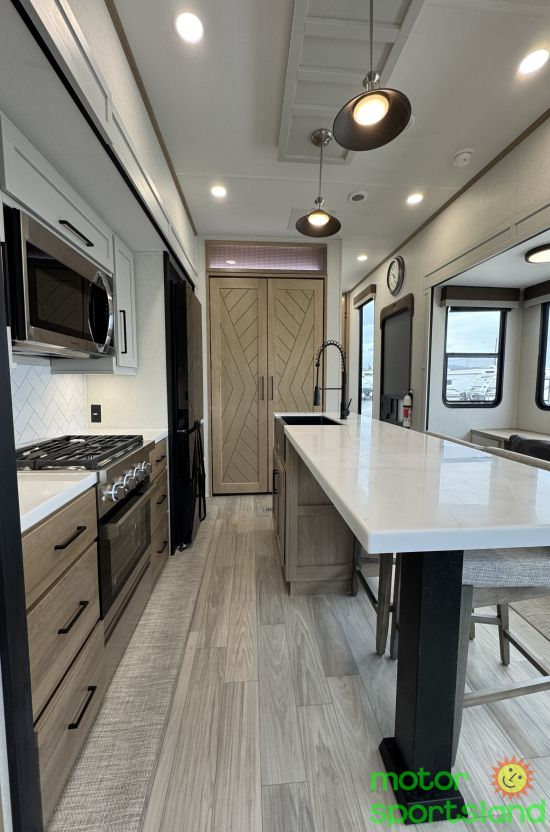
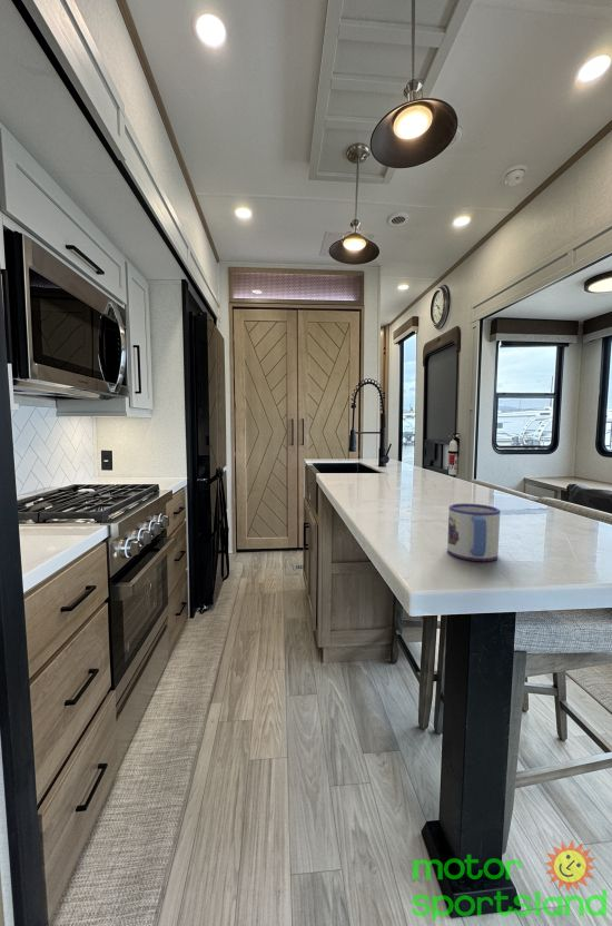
+ mug (474, 532)
